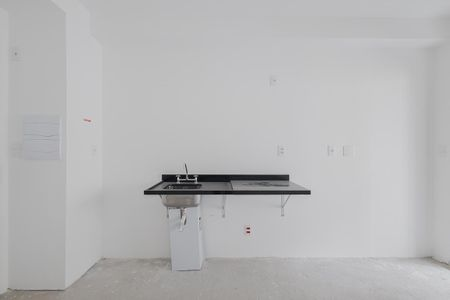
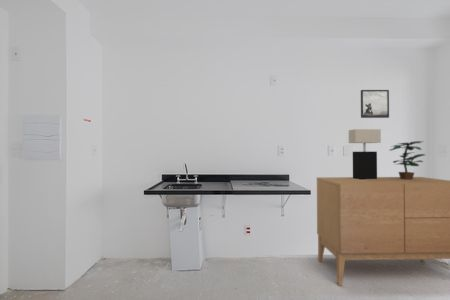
+ table lamp (364, 154)
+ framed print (374, 103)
+ potted plant (407, 160)
+ sideboard (384, 226)
